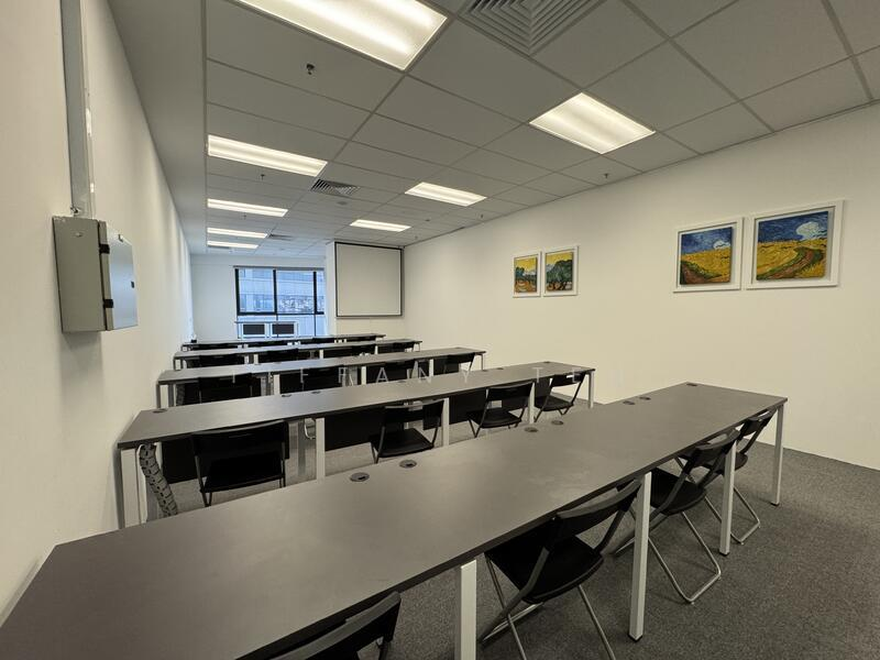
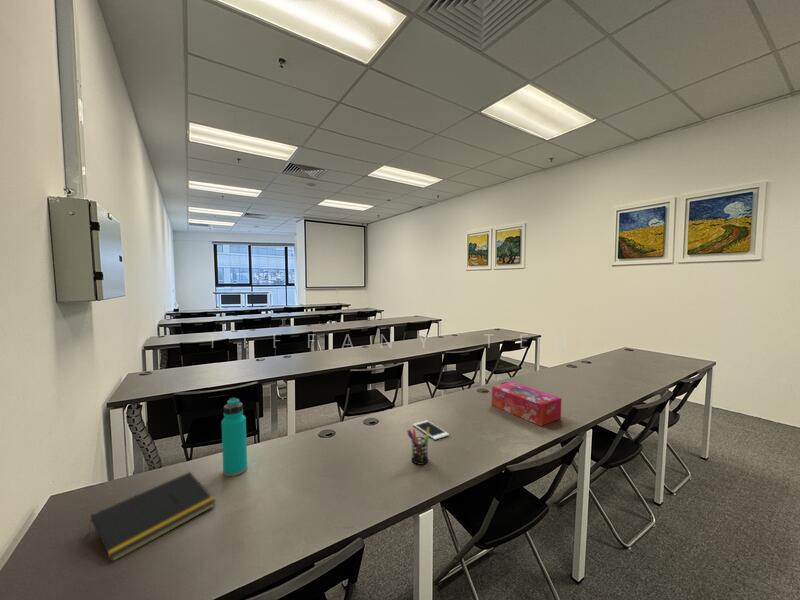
+ notepad (157, 510)
+ tissue box (524, 401)
+ cell phone (430, 429)
+ water bottle (234, 434)
+ pen holder (420, 444)
